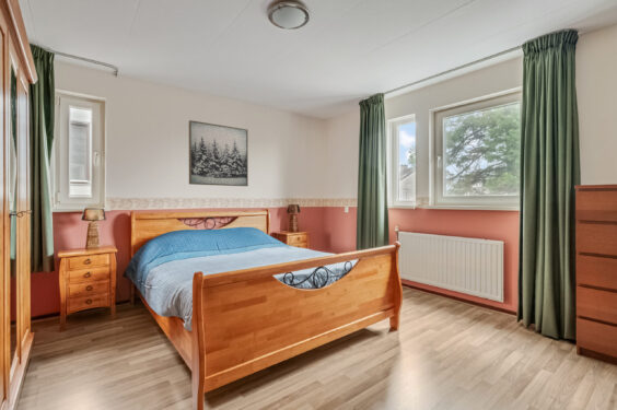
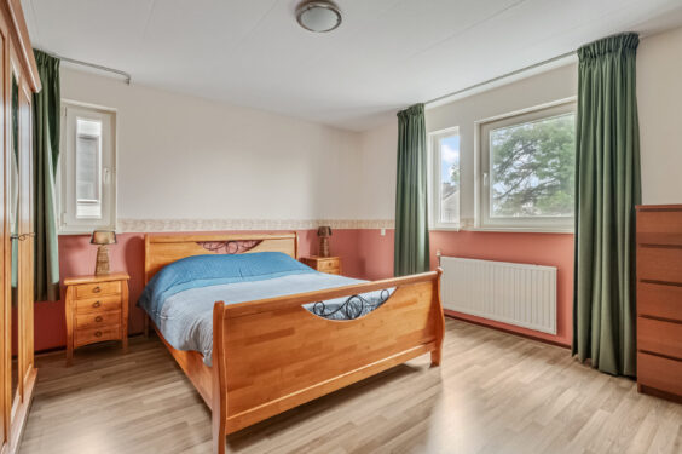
- wall art (220, 155)
